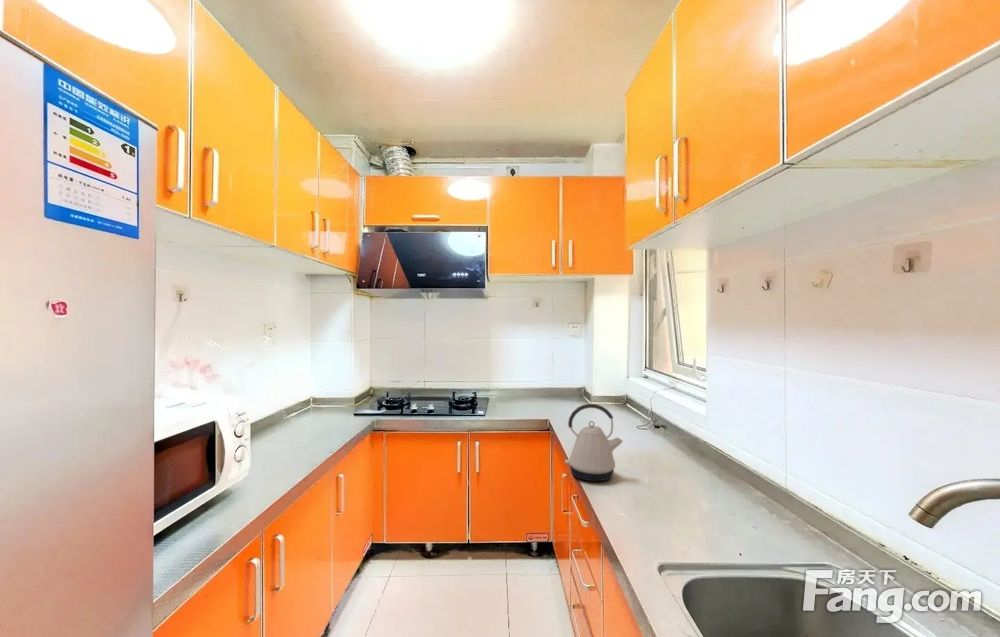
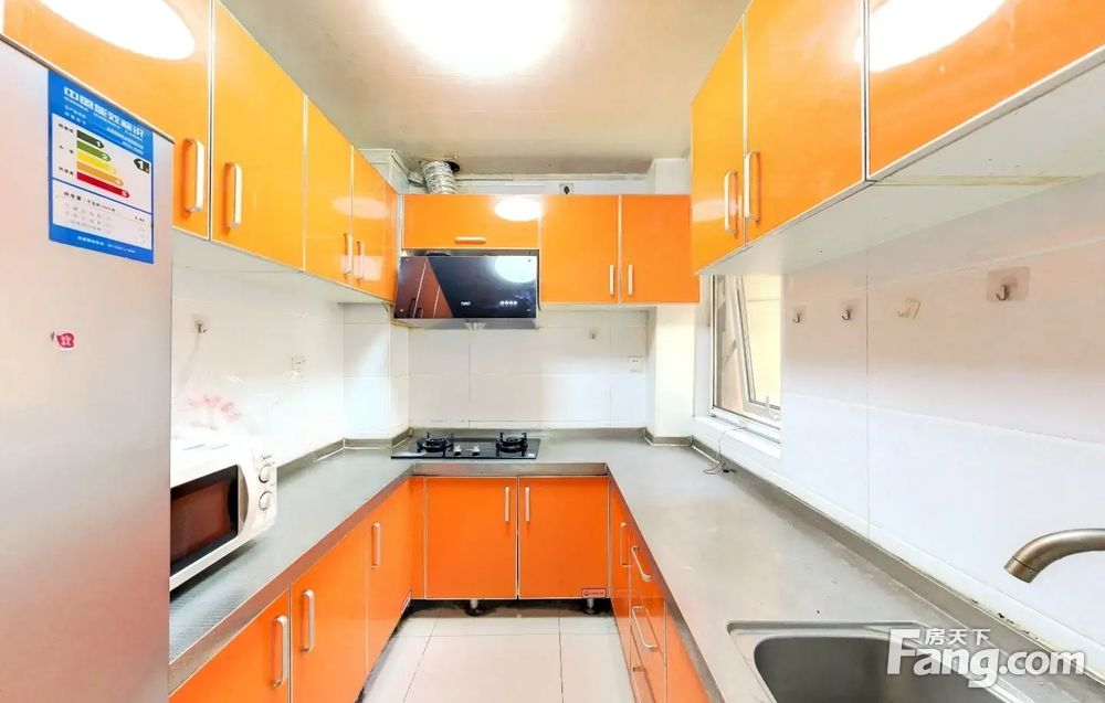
- kettle (593, 439)
